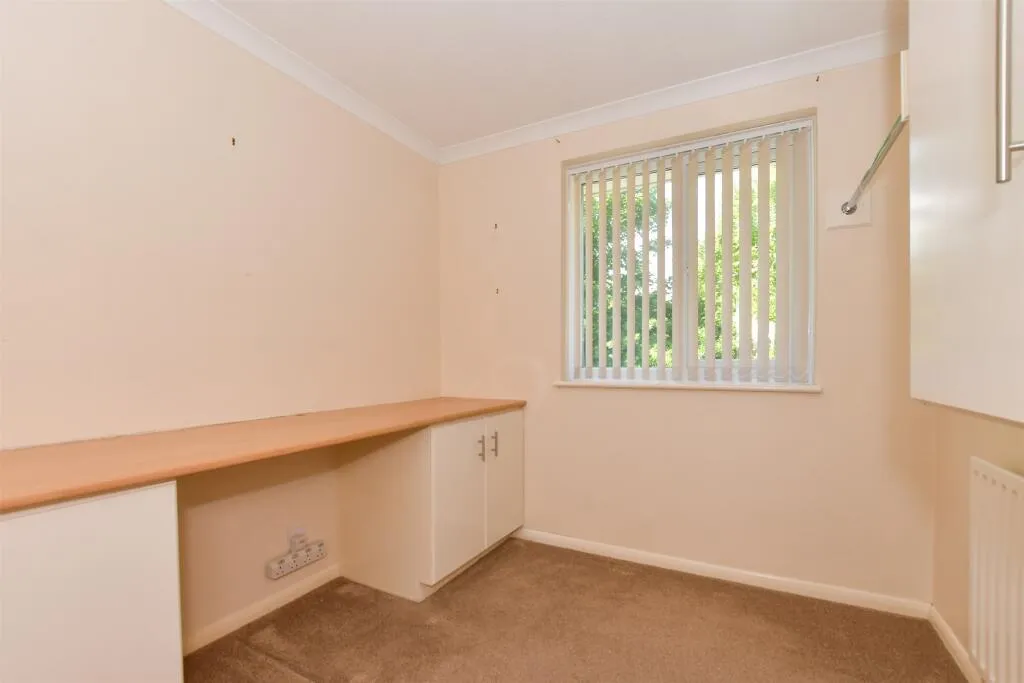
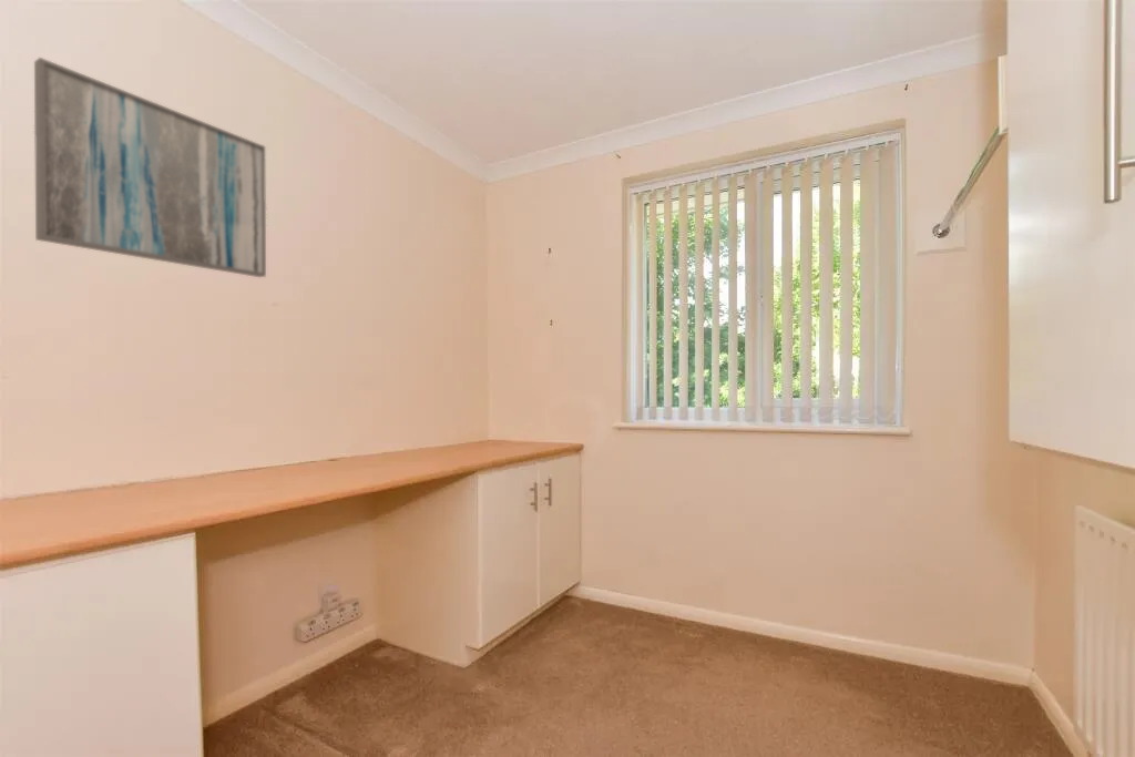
+ wall art (167, 185)
